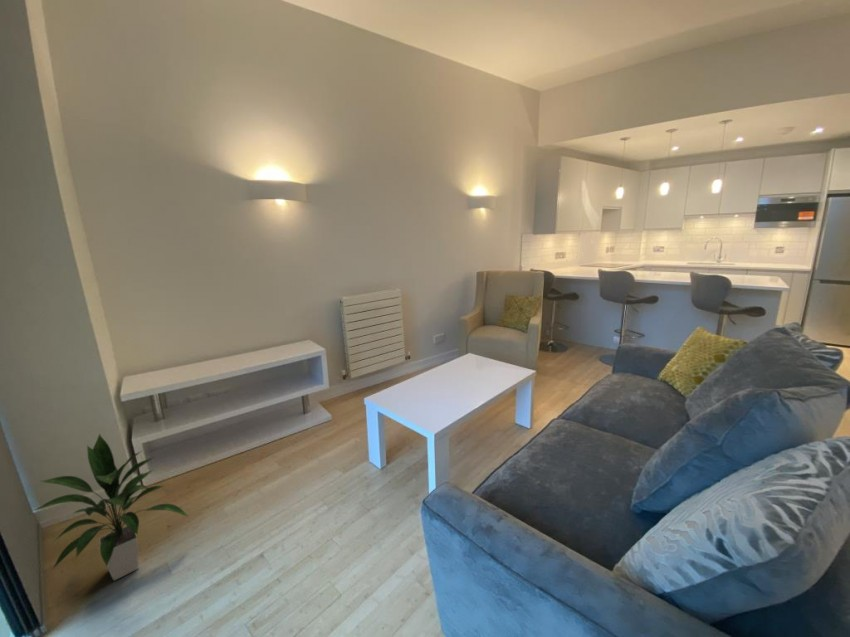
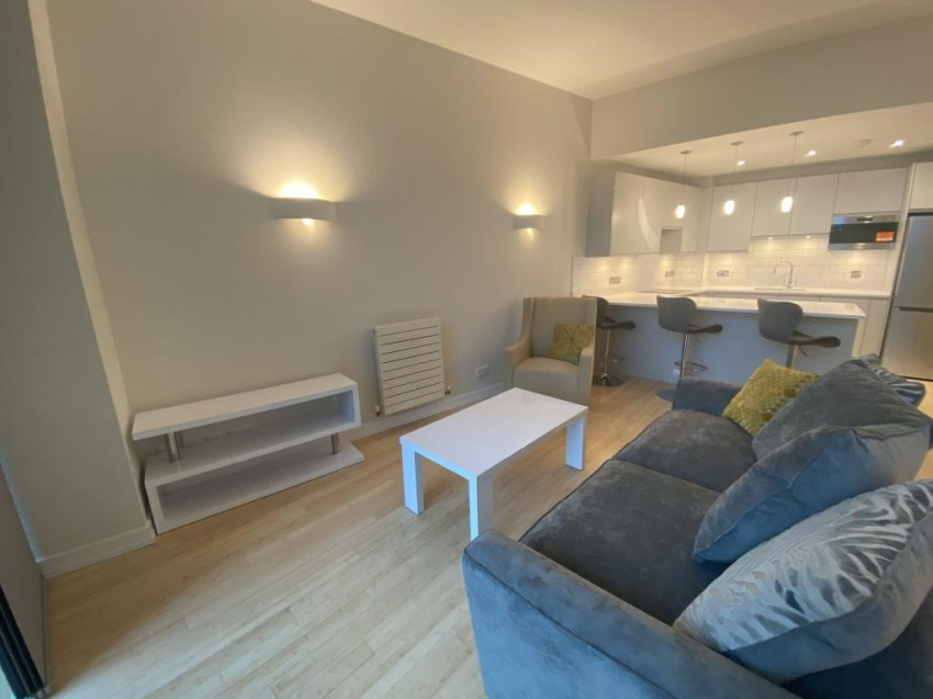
- indoor plant (116, 510)
